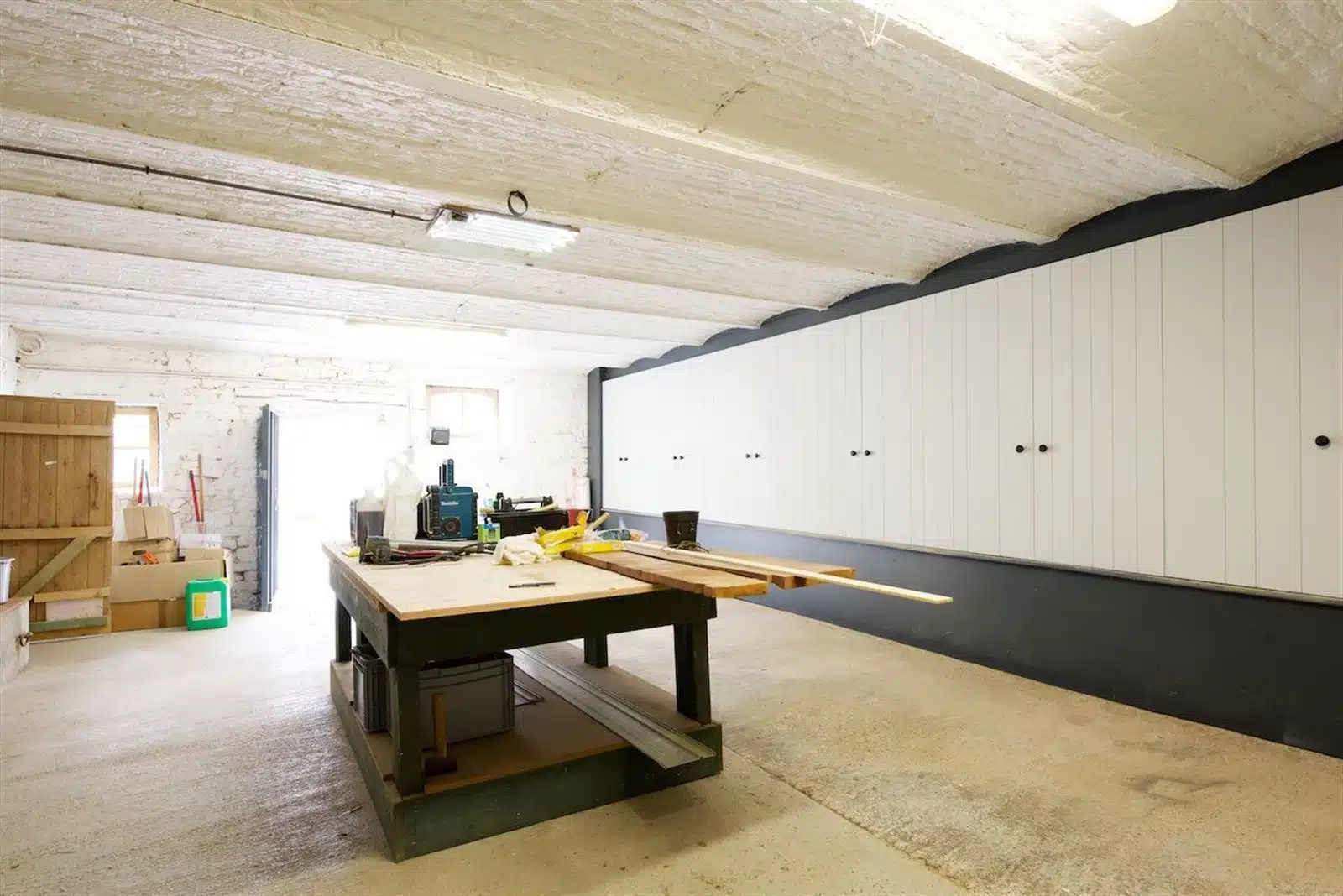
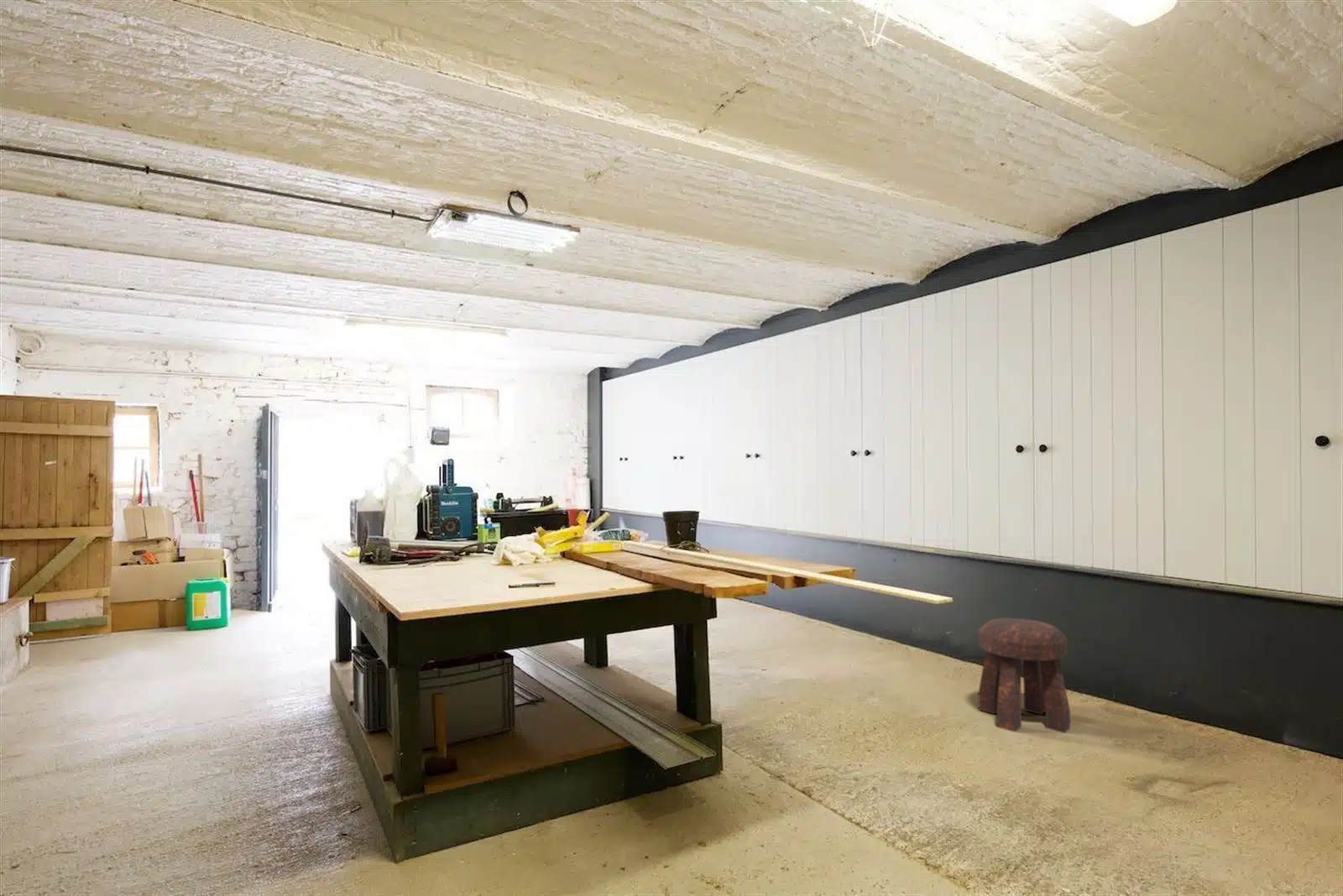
+ stool (1023, 671)
